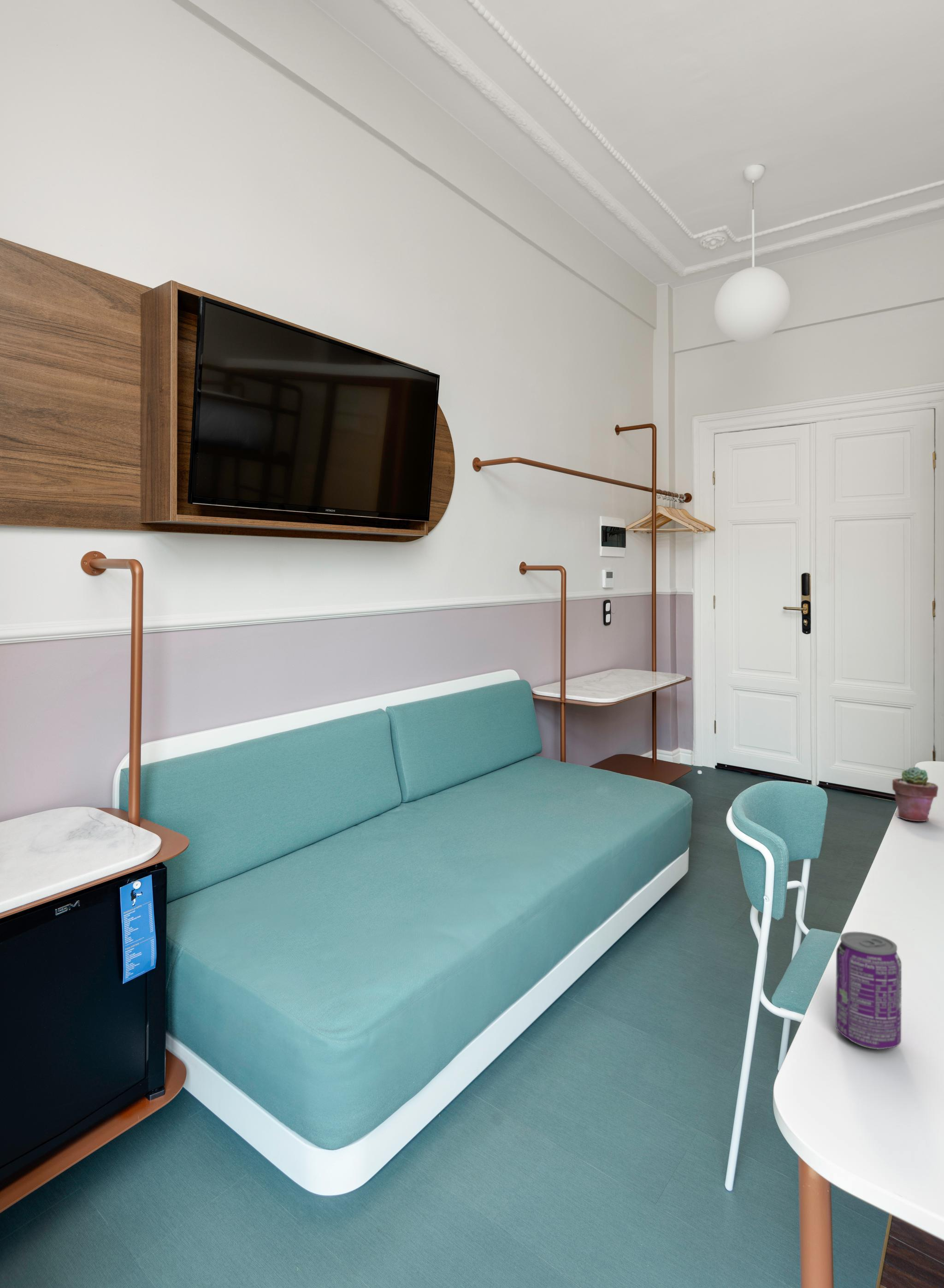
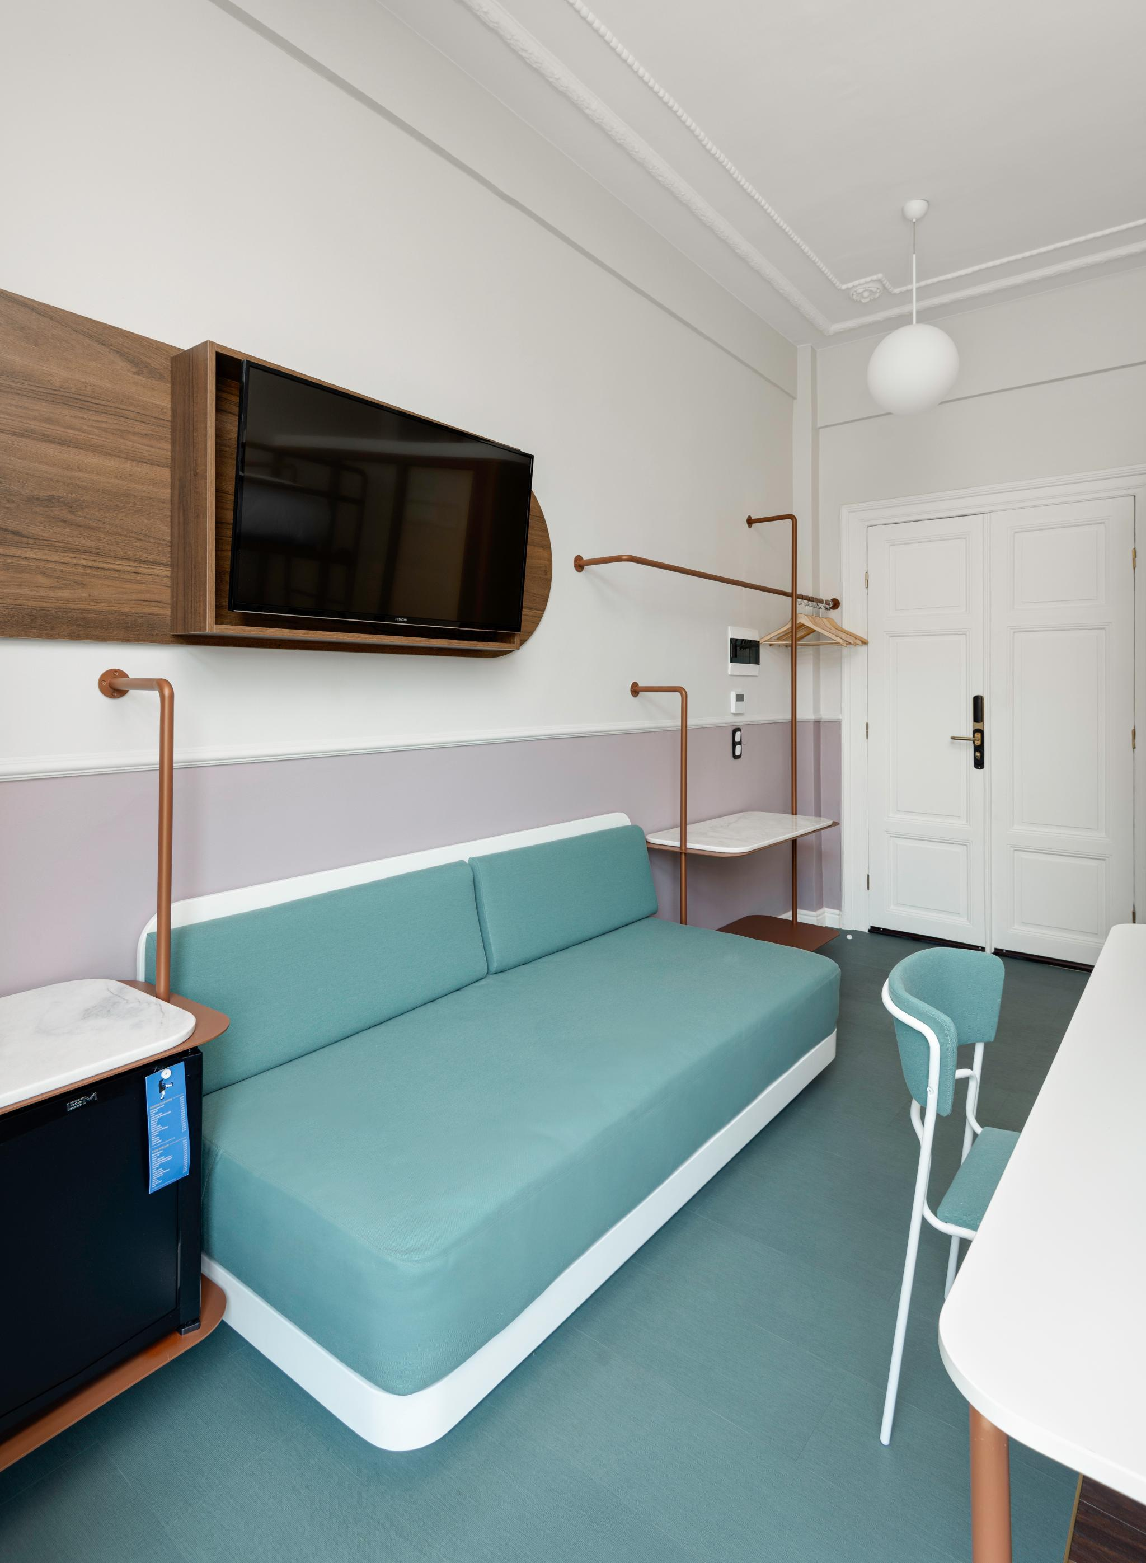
- beverage can (868, 990)
- potted succulent (914, 792)
